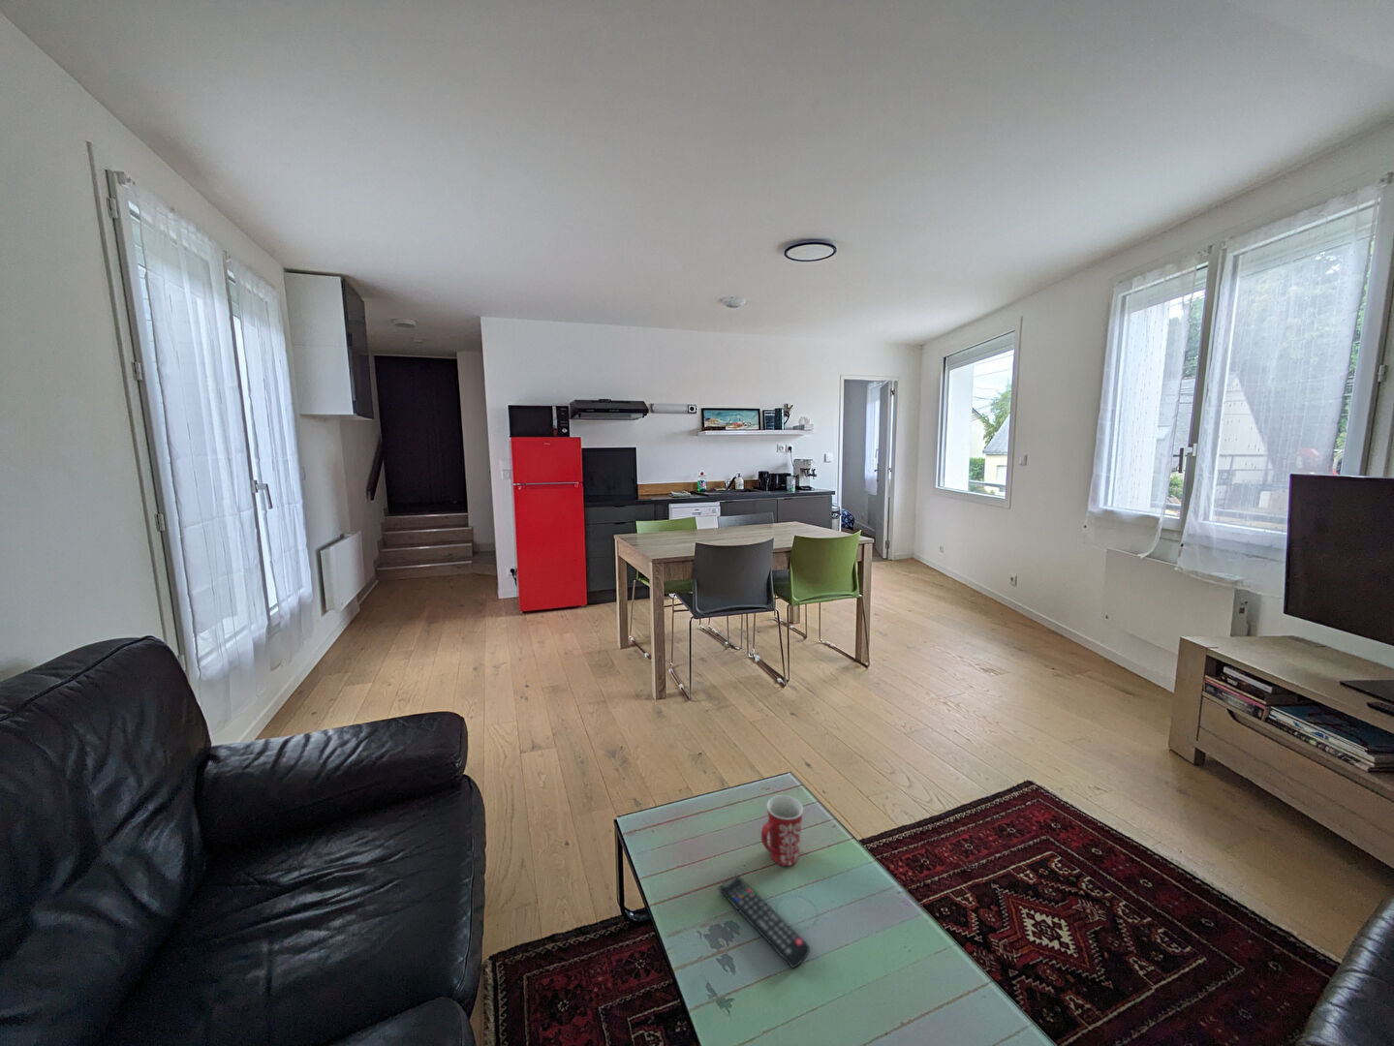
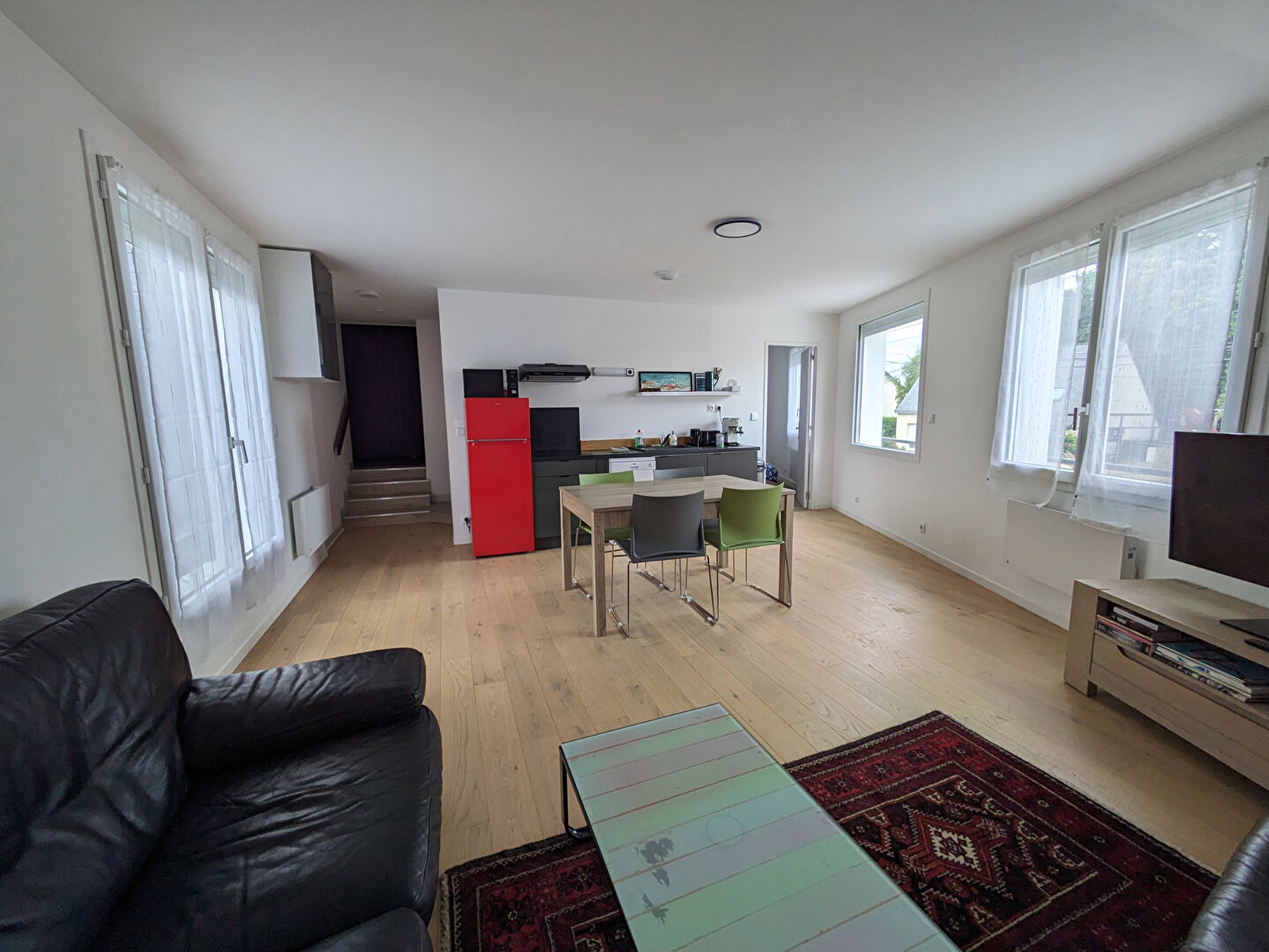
- remote control (760, 917)
- mug (779, 834)
